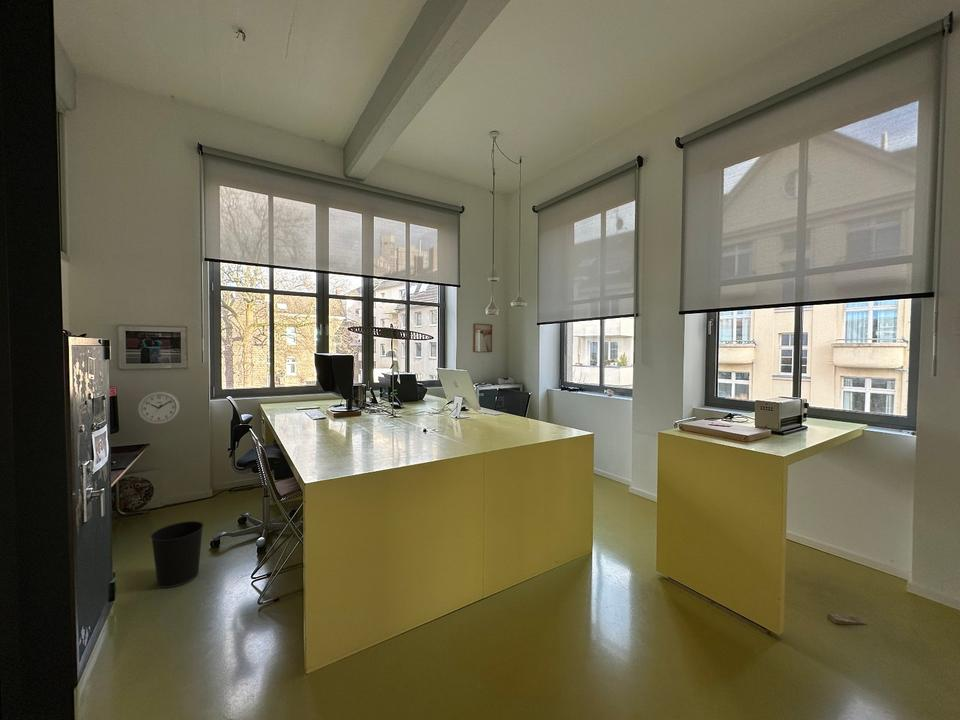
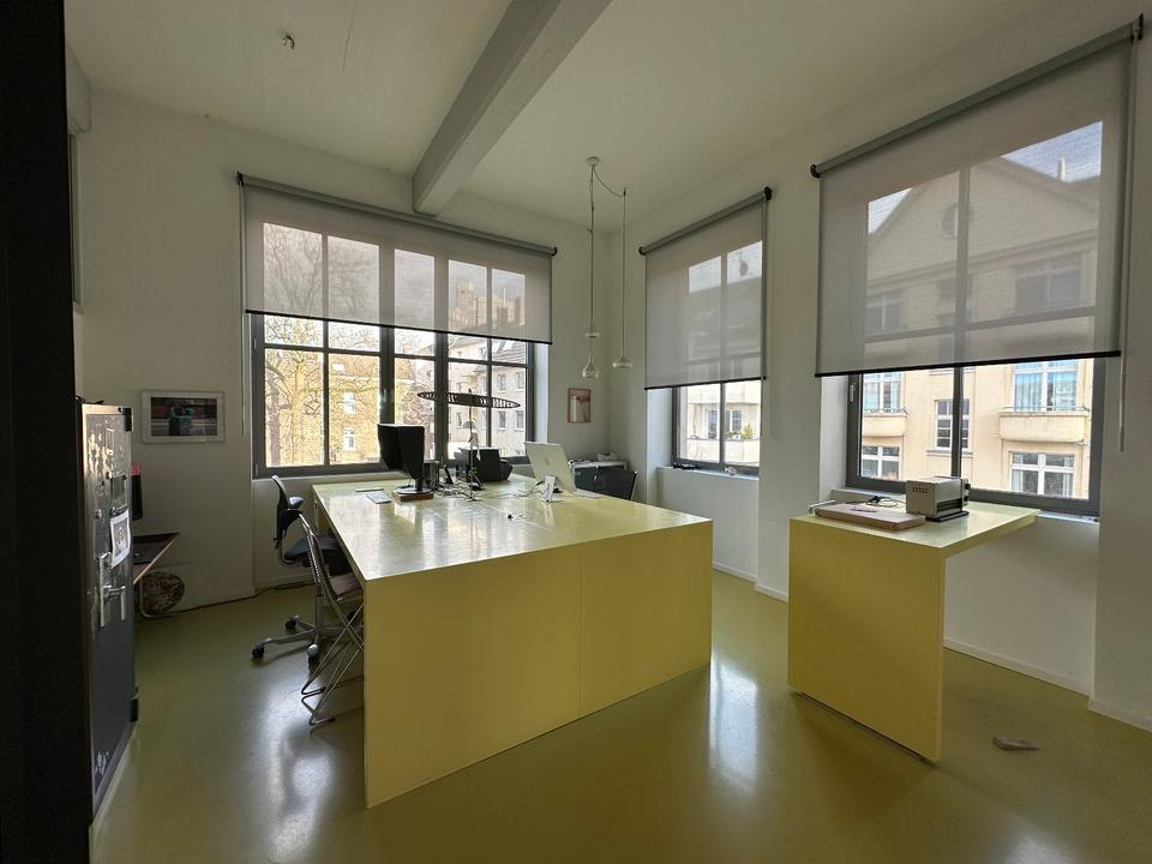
- wall clock (158, 407)
- wastebasket (178, 554)
